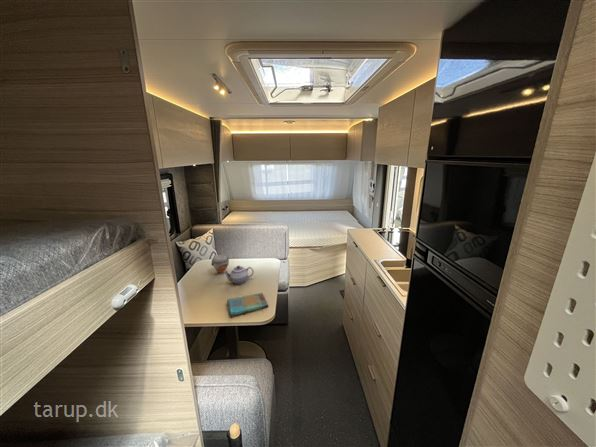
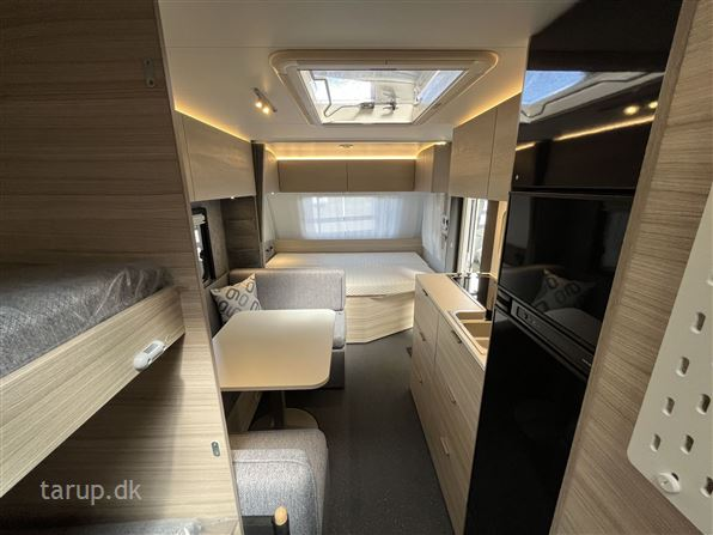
- jar (220, 264)
- dish towel (247, 303)
- teapot (238, 273)
